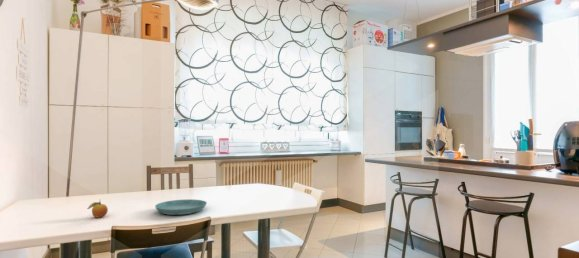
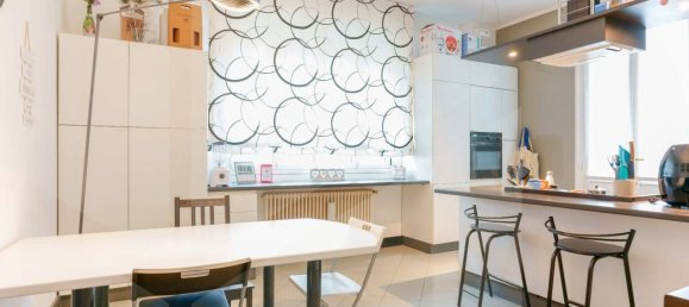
- fruit (96, 207)
- saucer (181, 207)
